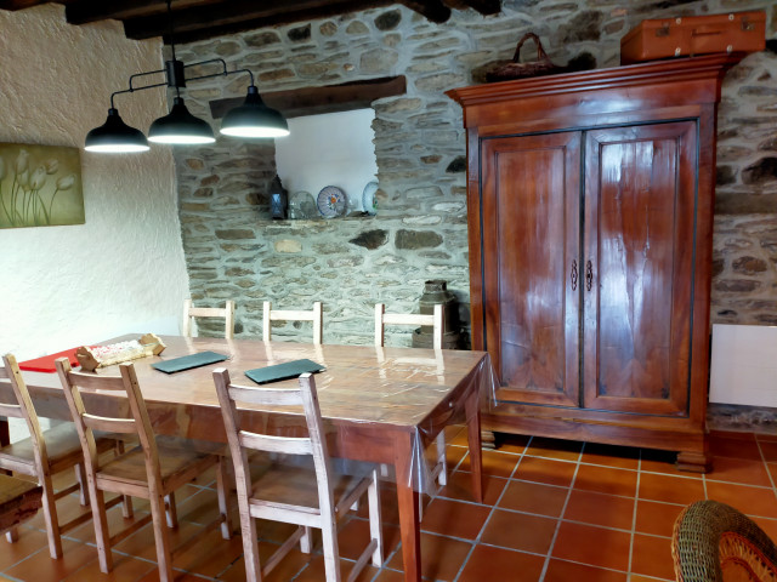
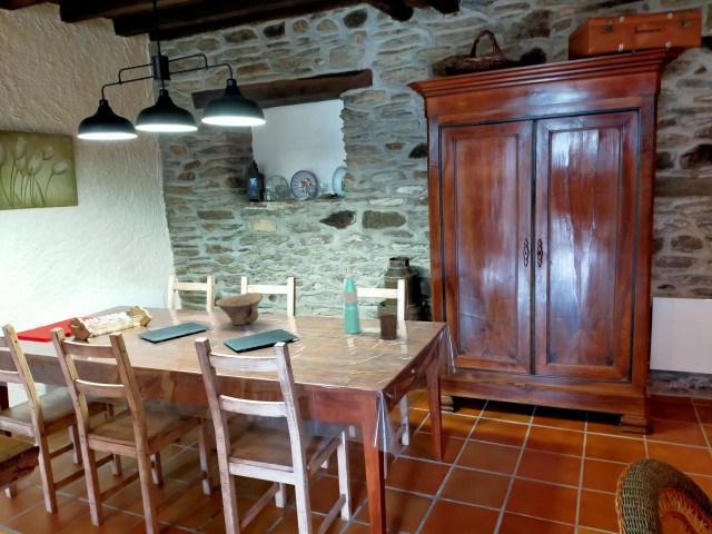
+ cup (388, 326)
+ water bottle (350, 303)
+ bowl (239, 309)
